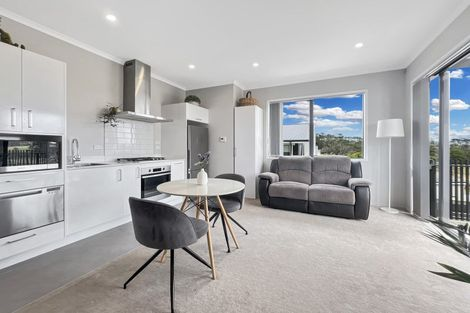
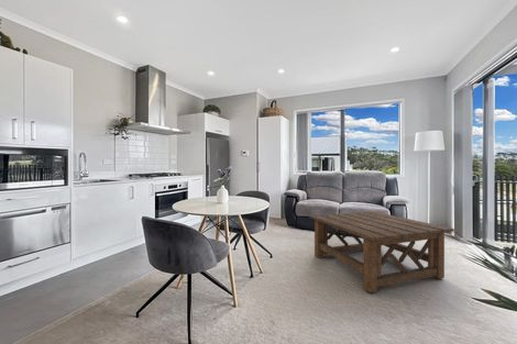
+ coffee table (372, 243)
